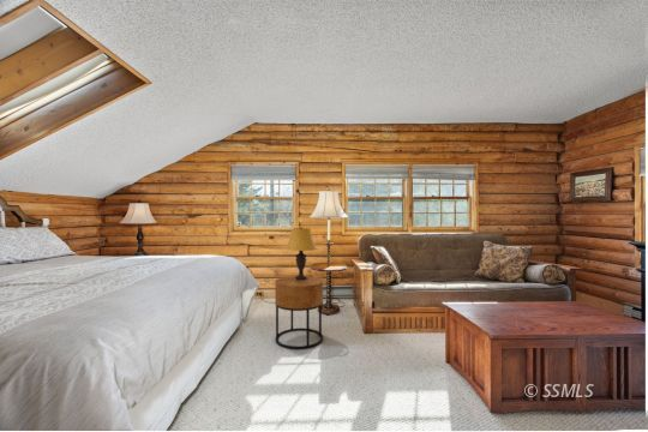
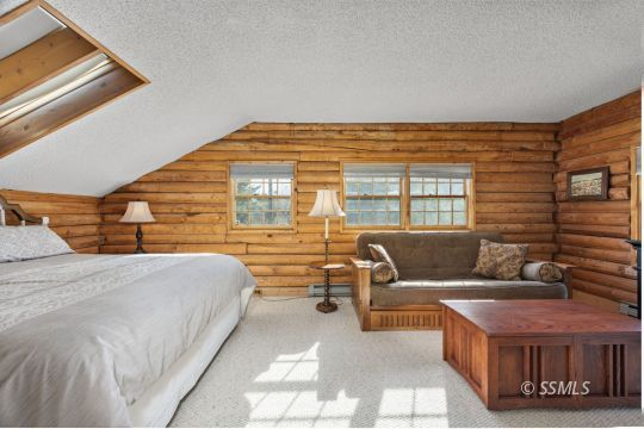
- table lamp (300, 253)
- side table (299, 310)
